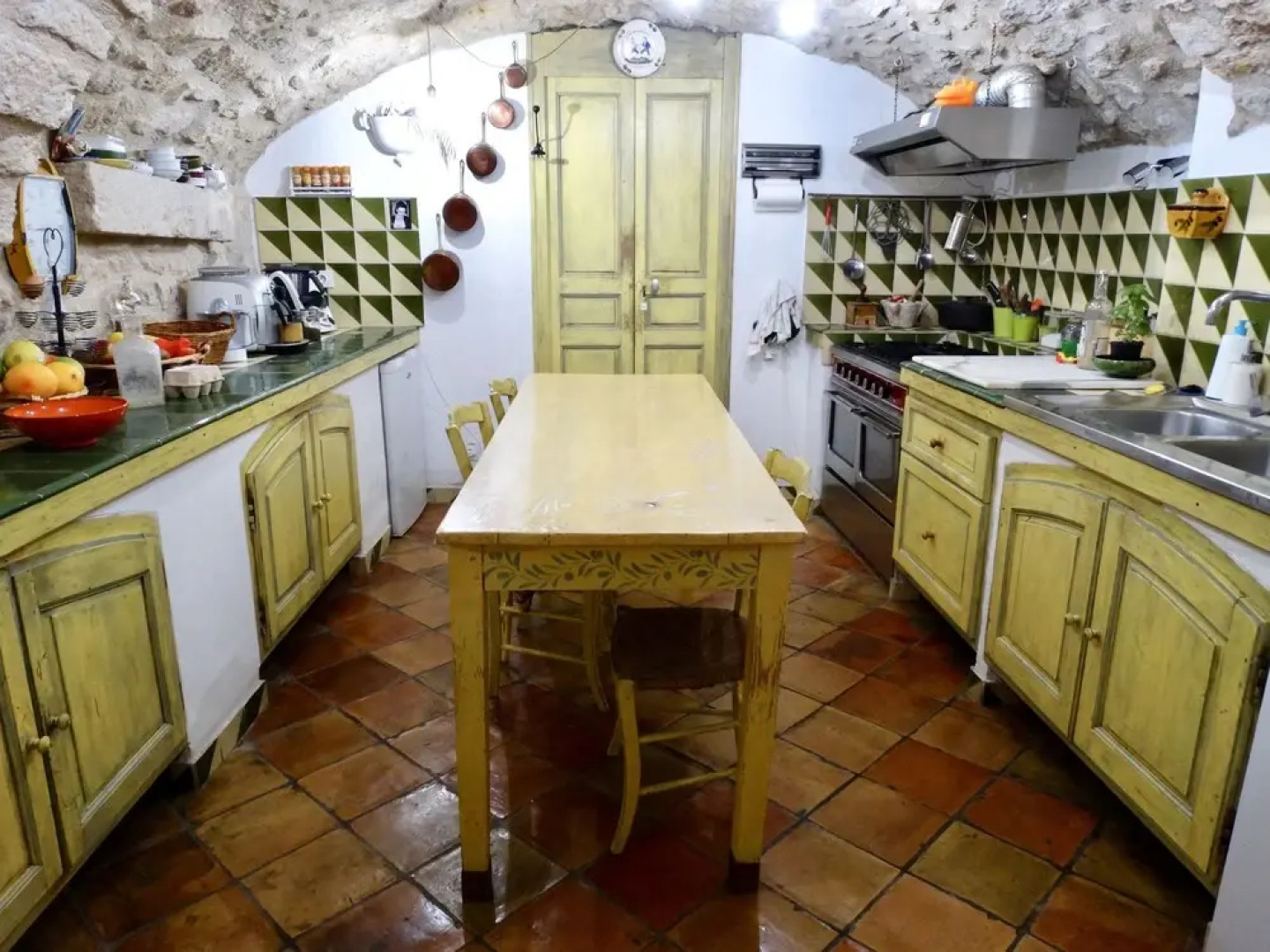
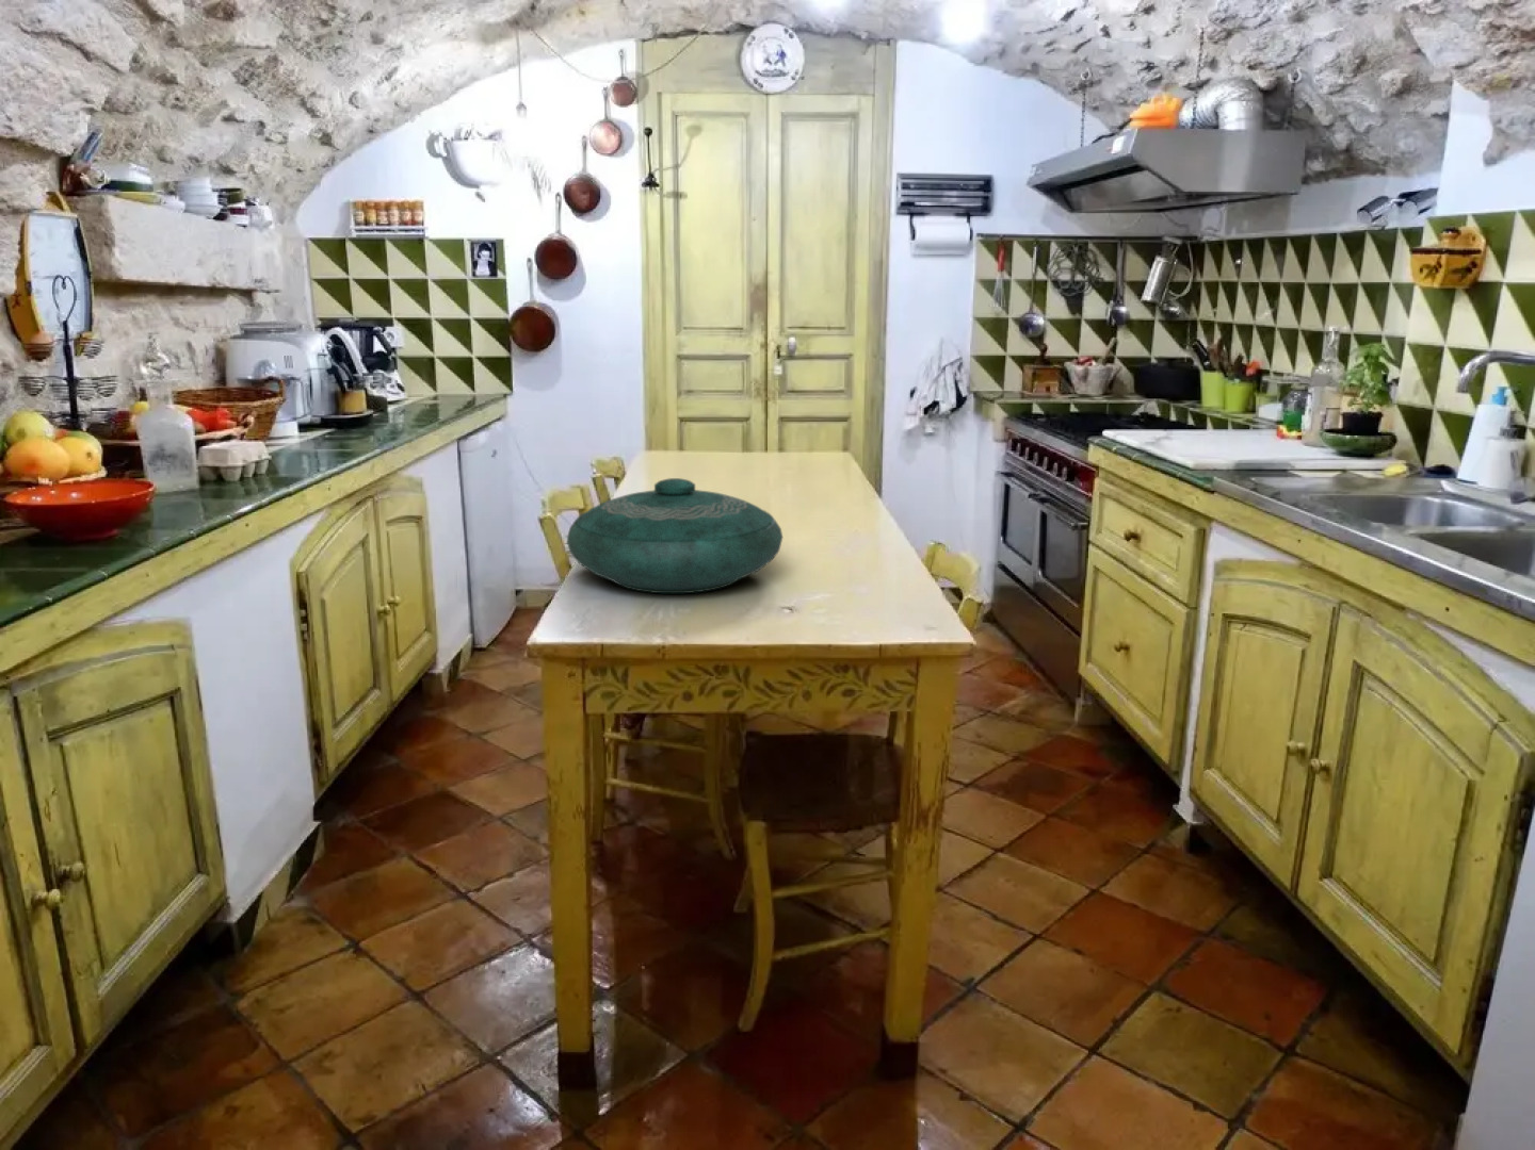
+ decorative bowl (674, 528)
